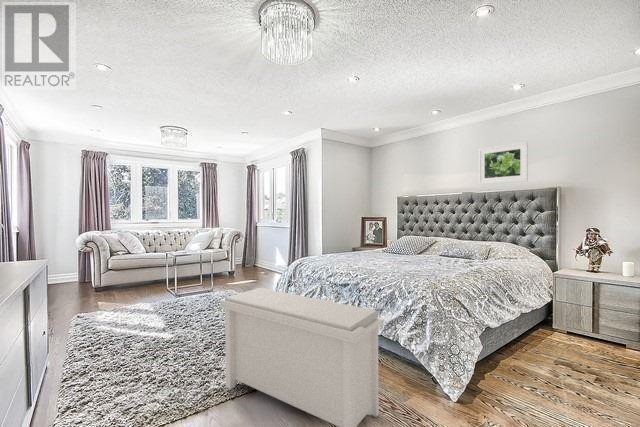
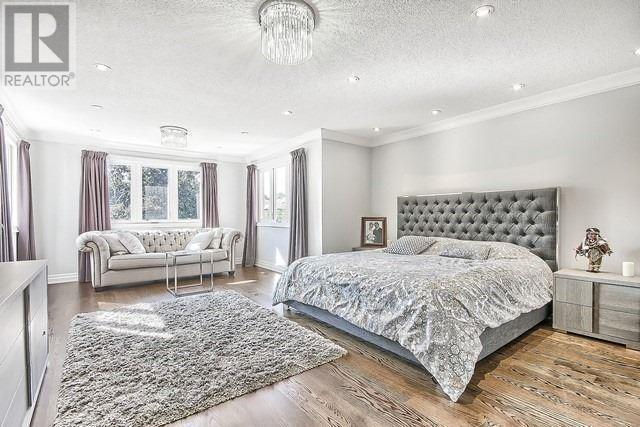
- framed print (501, 164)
- bench (296, 351)
